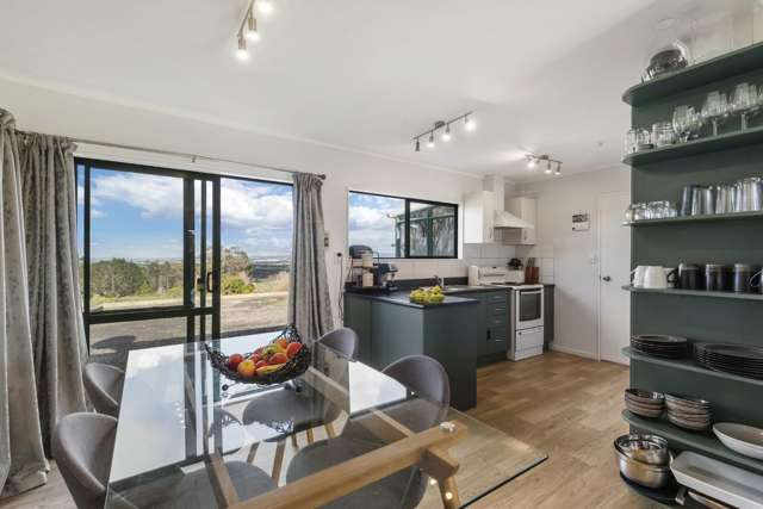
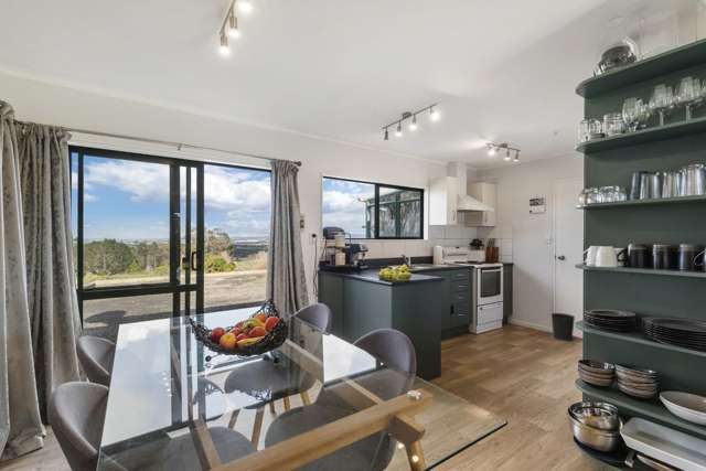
+ wastebasket (563, 327)
